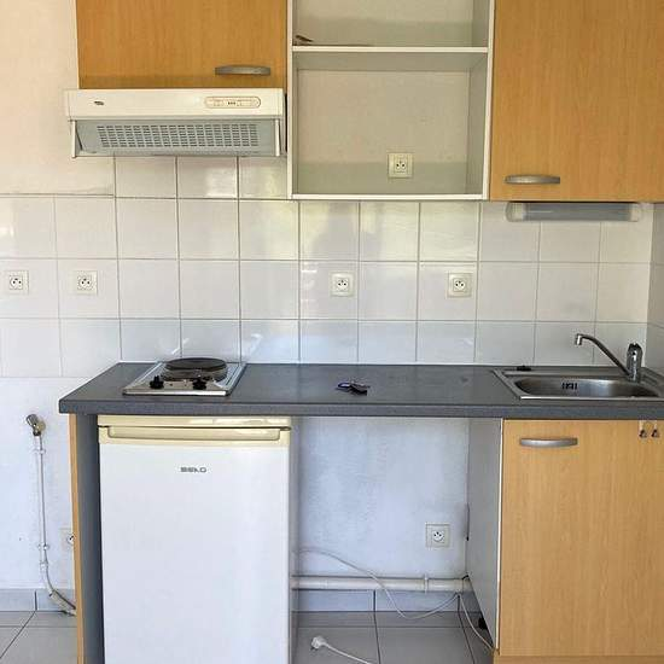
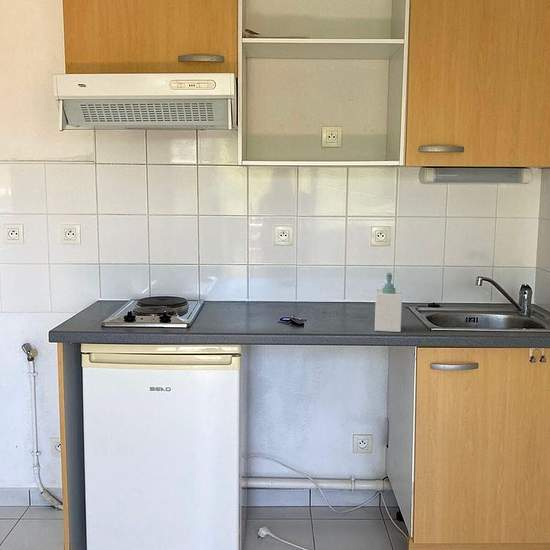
+ soap bottle (388, 301)
